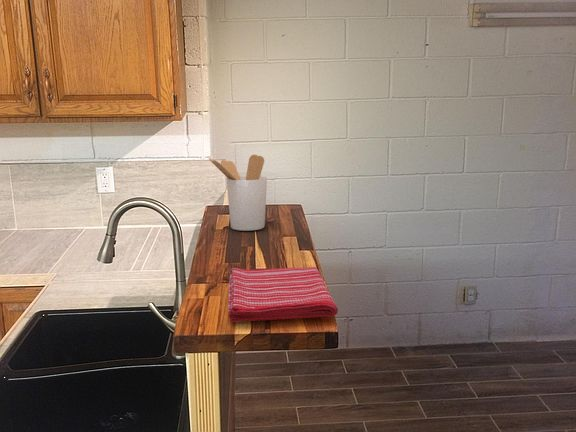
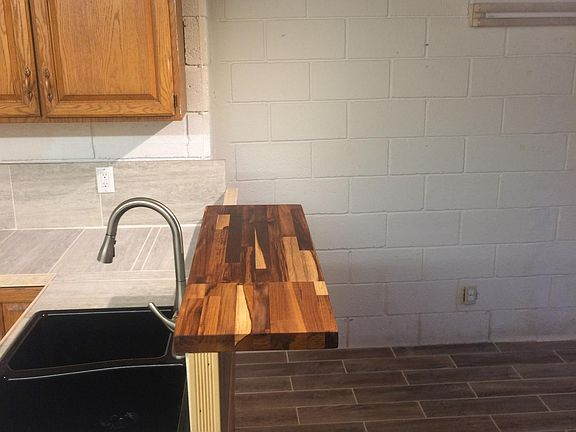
- utensil holder (237, 191)
- dish towel (278, 289)
